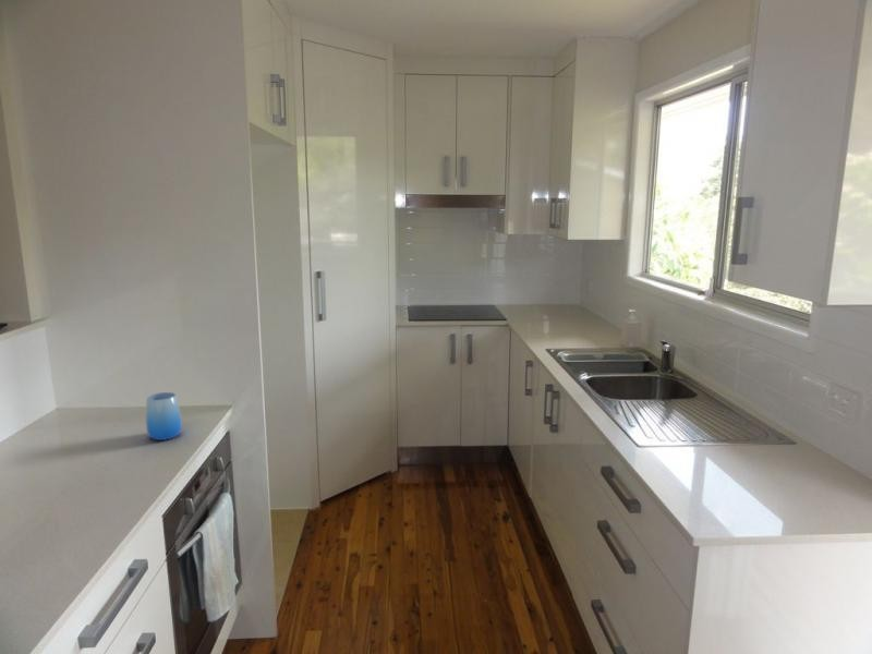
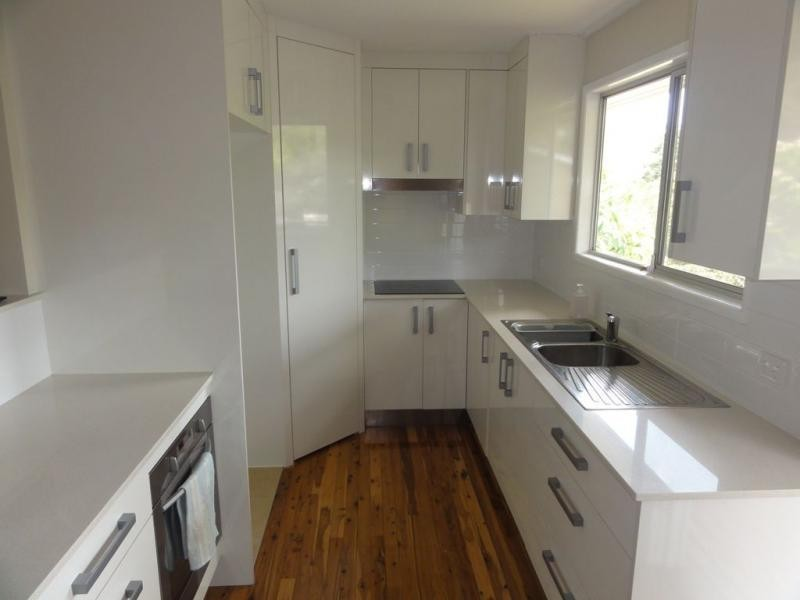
- cup (162, 415)
